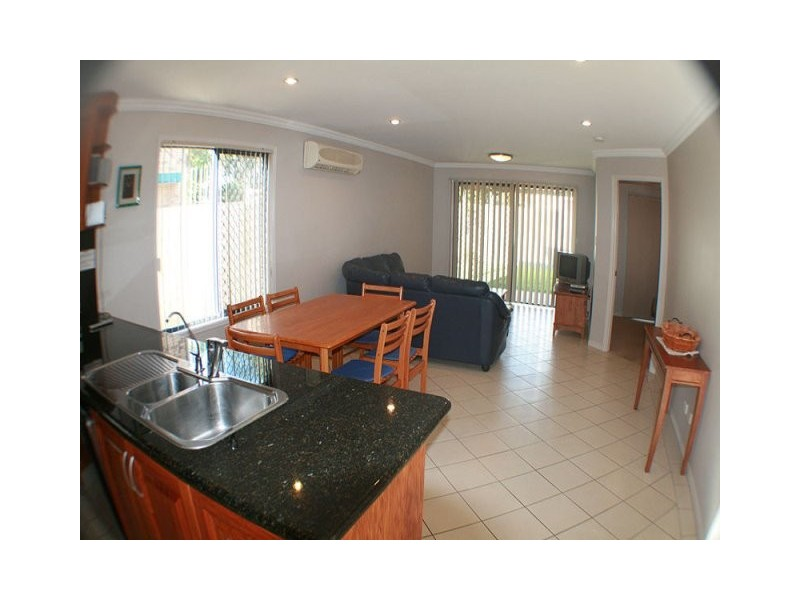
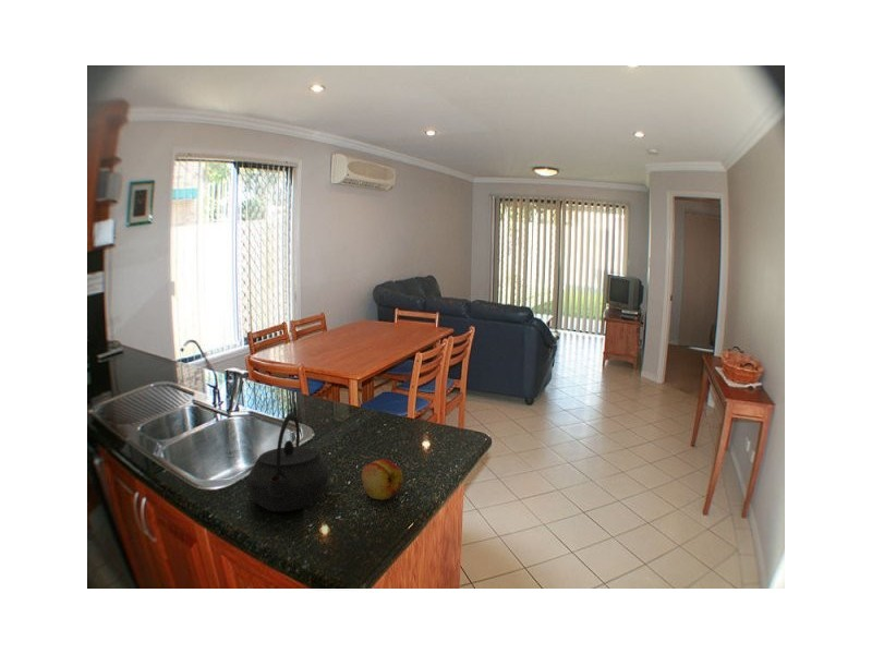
+ kettle (287, 460)
+ fruit (382, 477)
